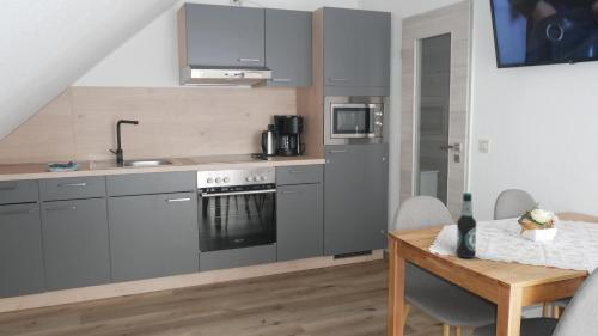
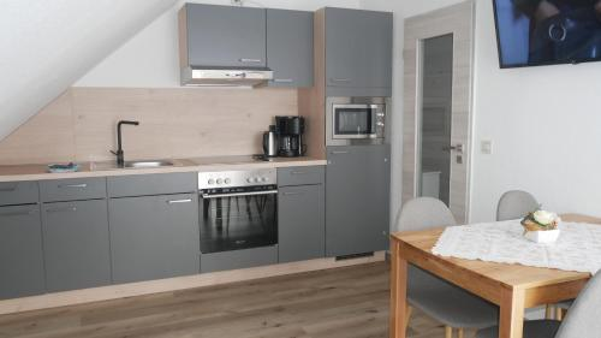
- bottle (466, 225)
